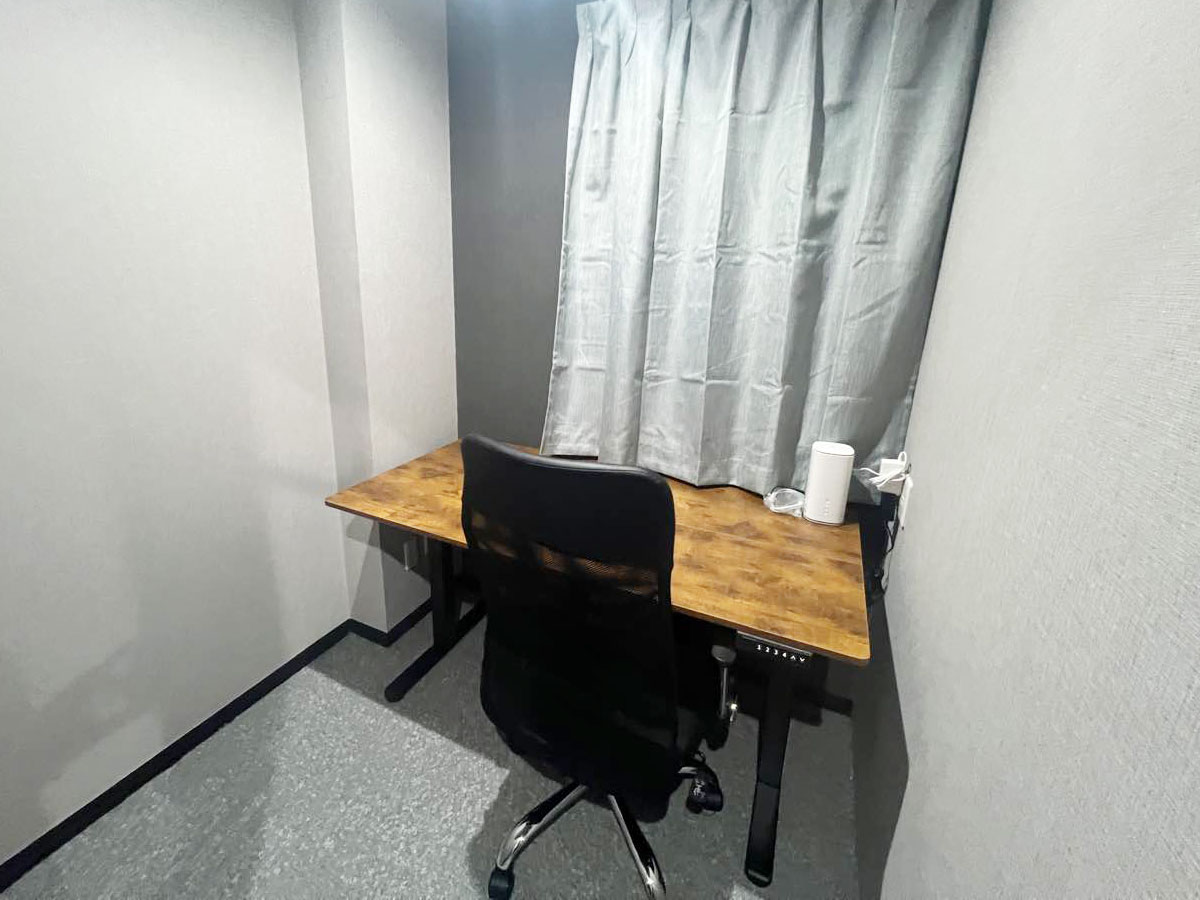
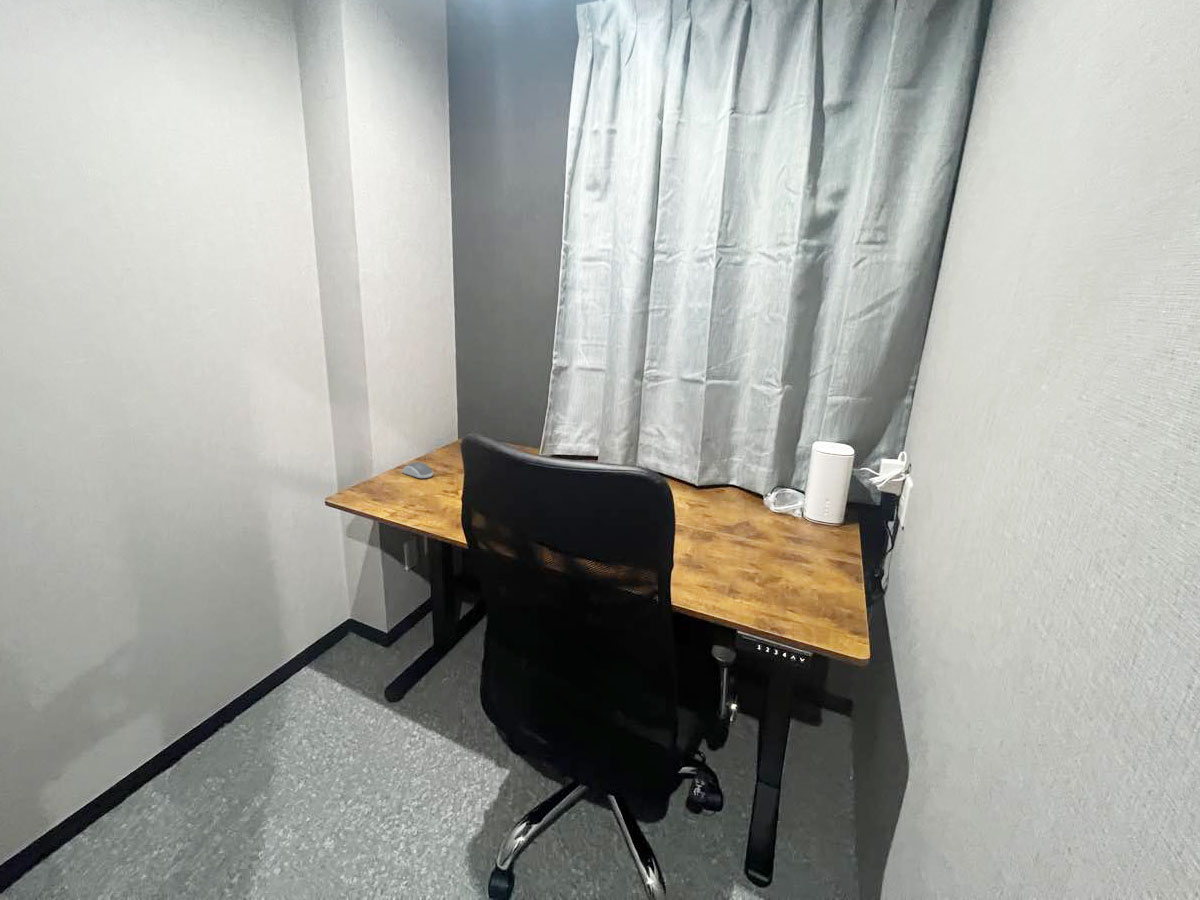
+ computer mouse (418, 468)
